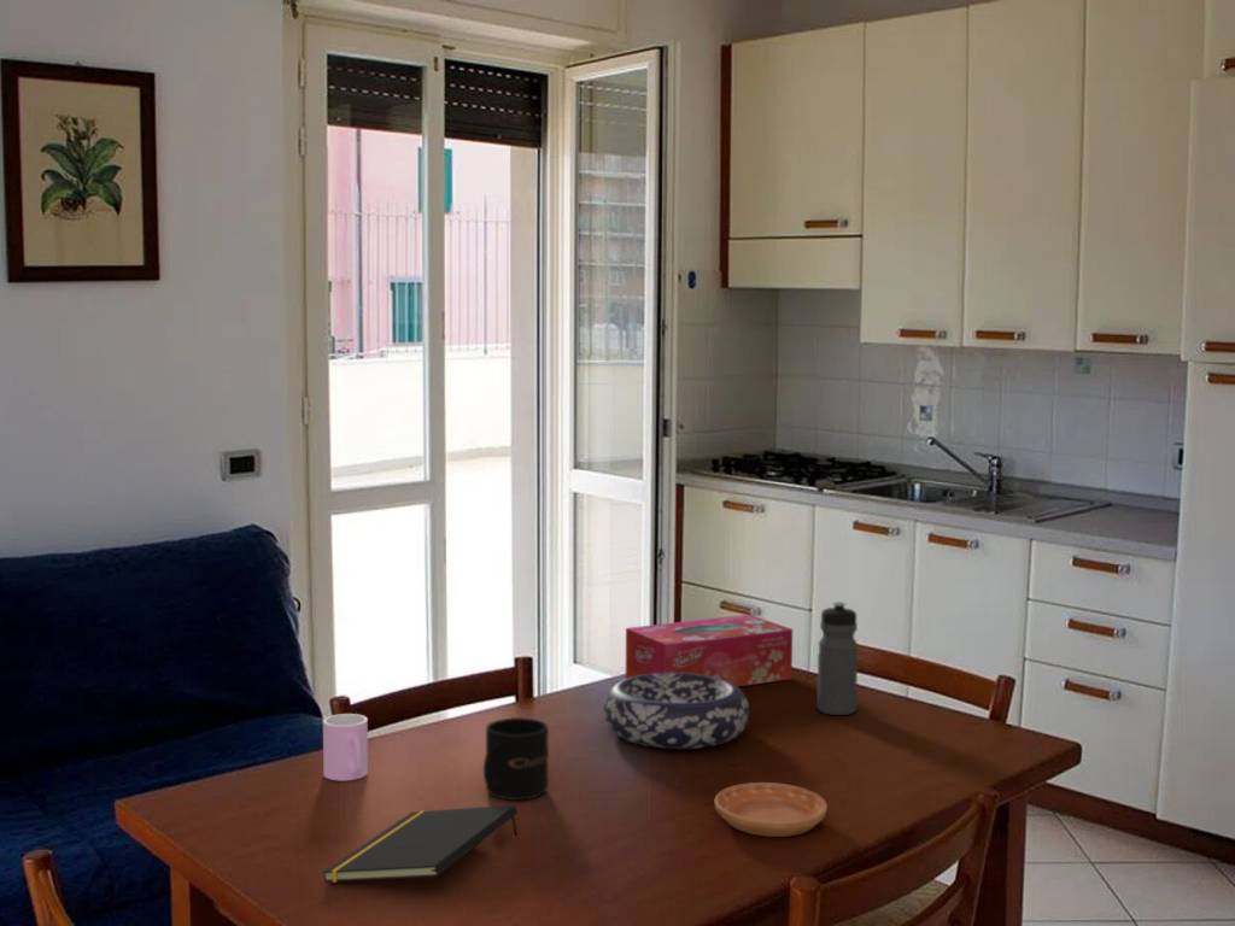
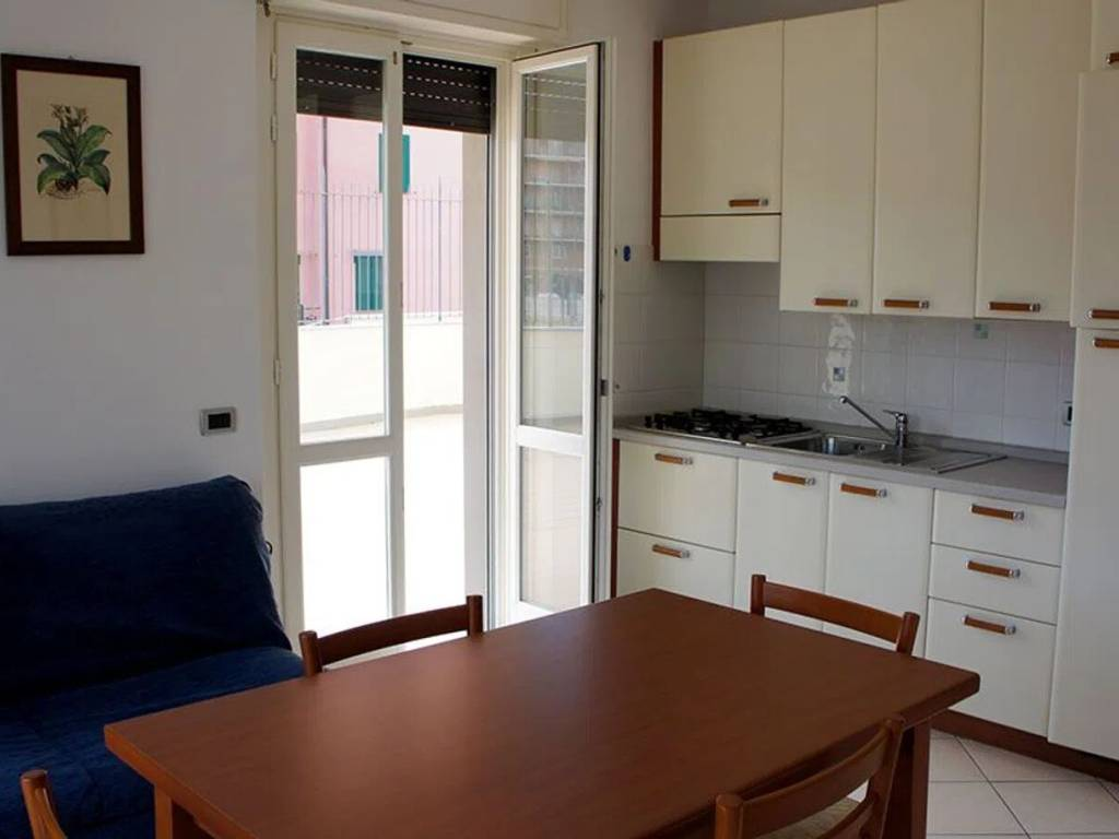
- saucer (769, 810)
- notepad (423, 842)
- tissue box (708, 654)
- water bottle (837, 656)
- decorative bowl (675, 710)
- mug (509, 761)
- cup (349, 750)
